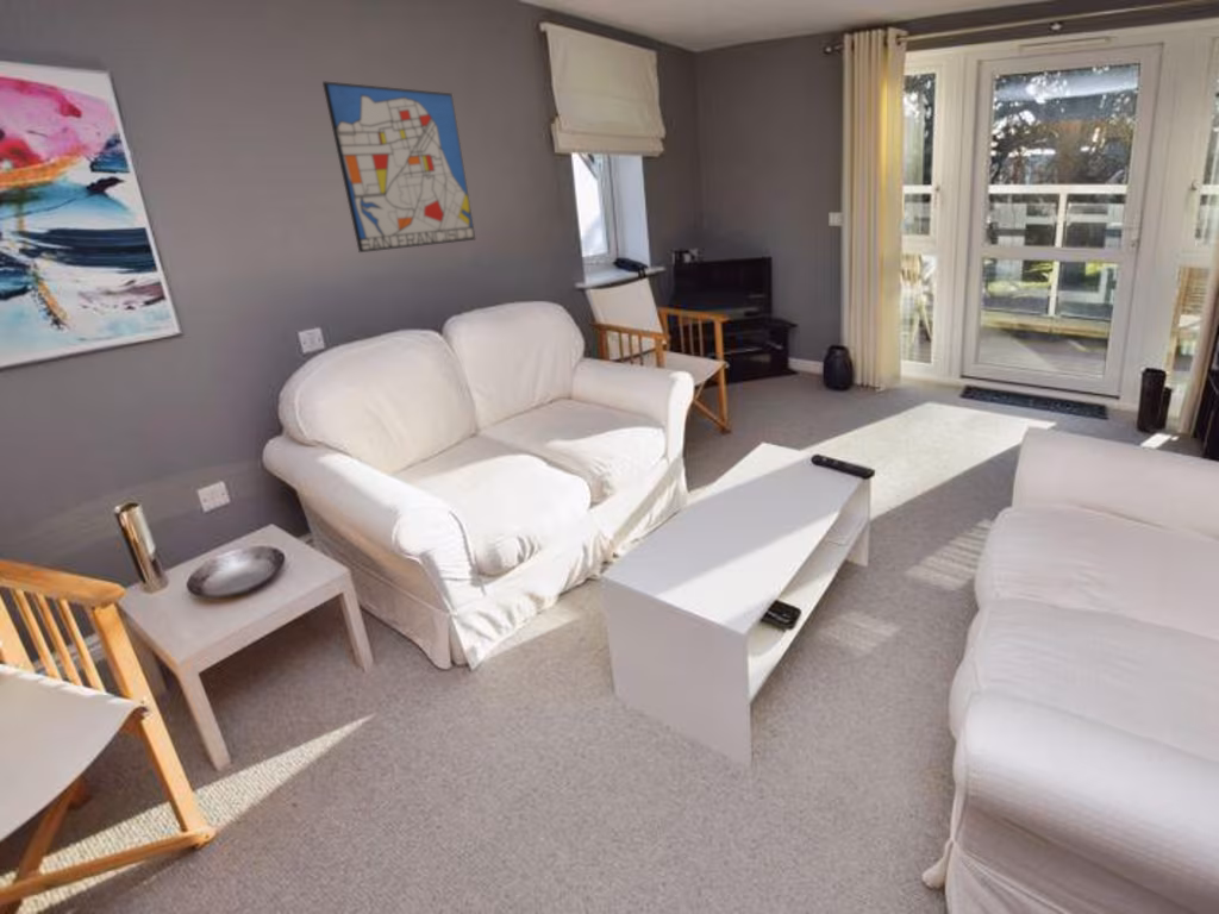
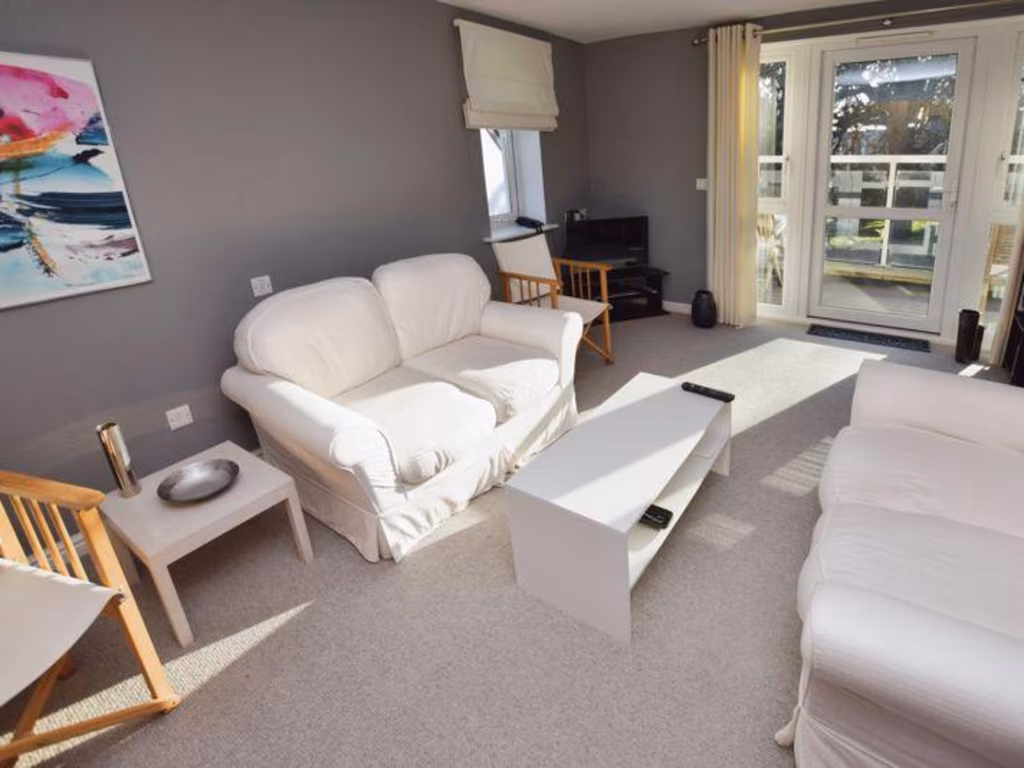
- wall art (407, 169)
